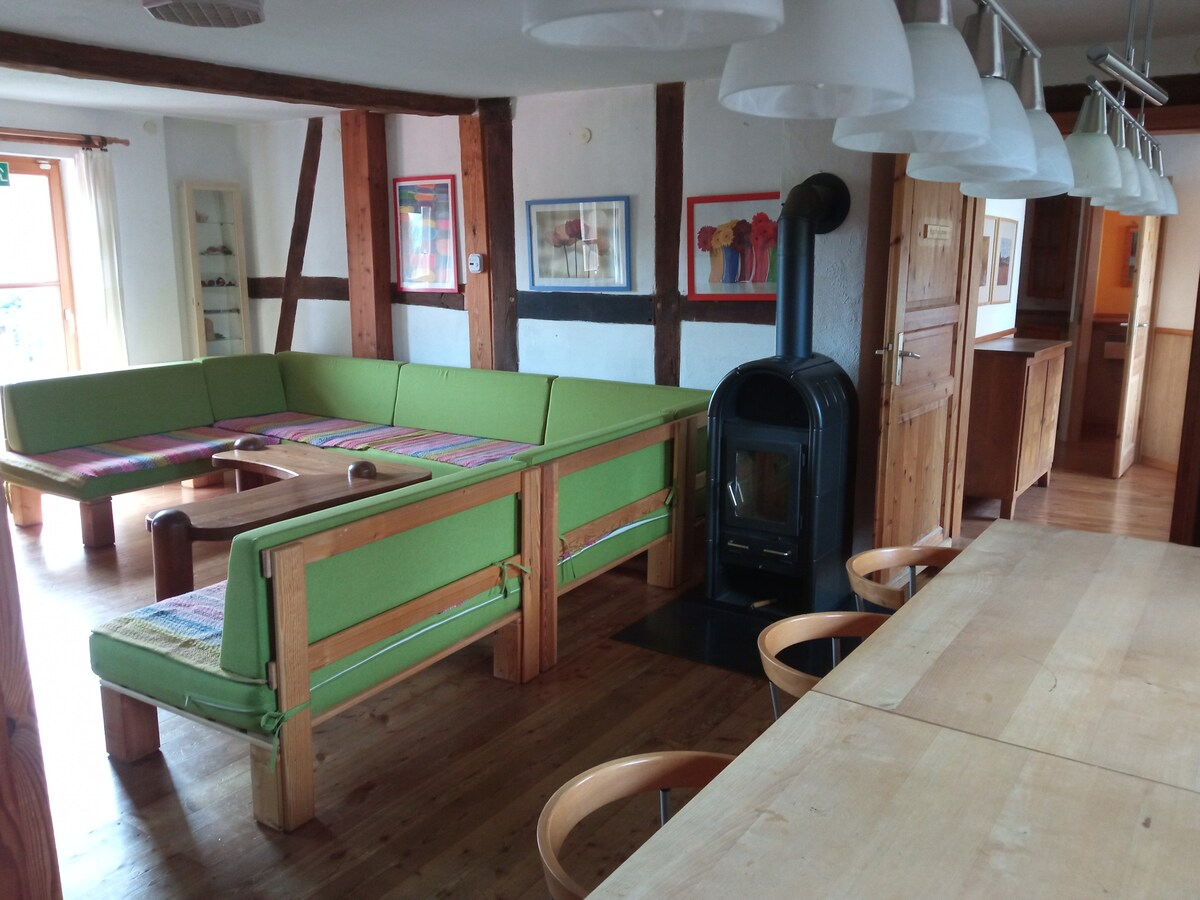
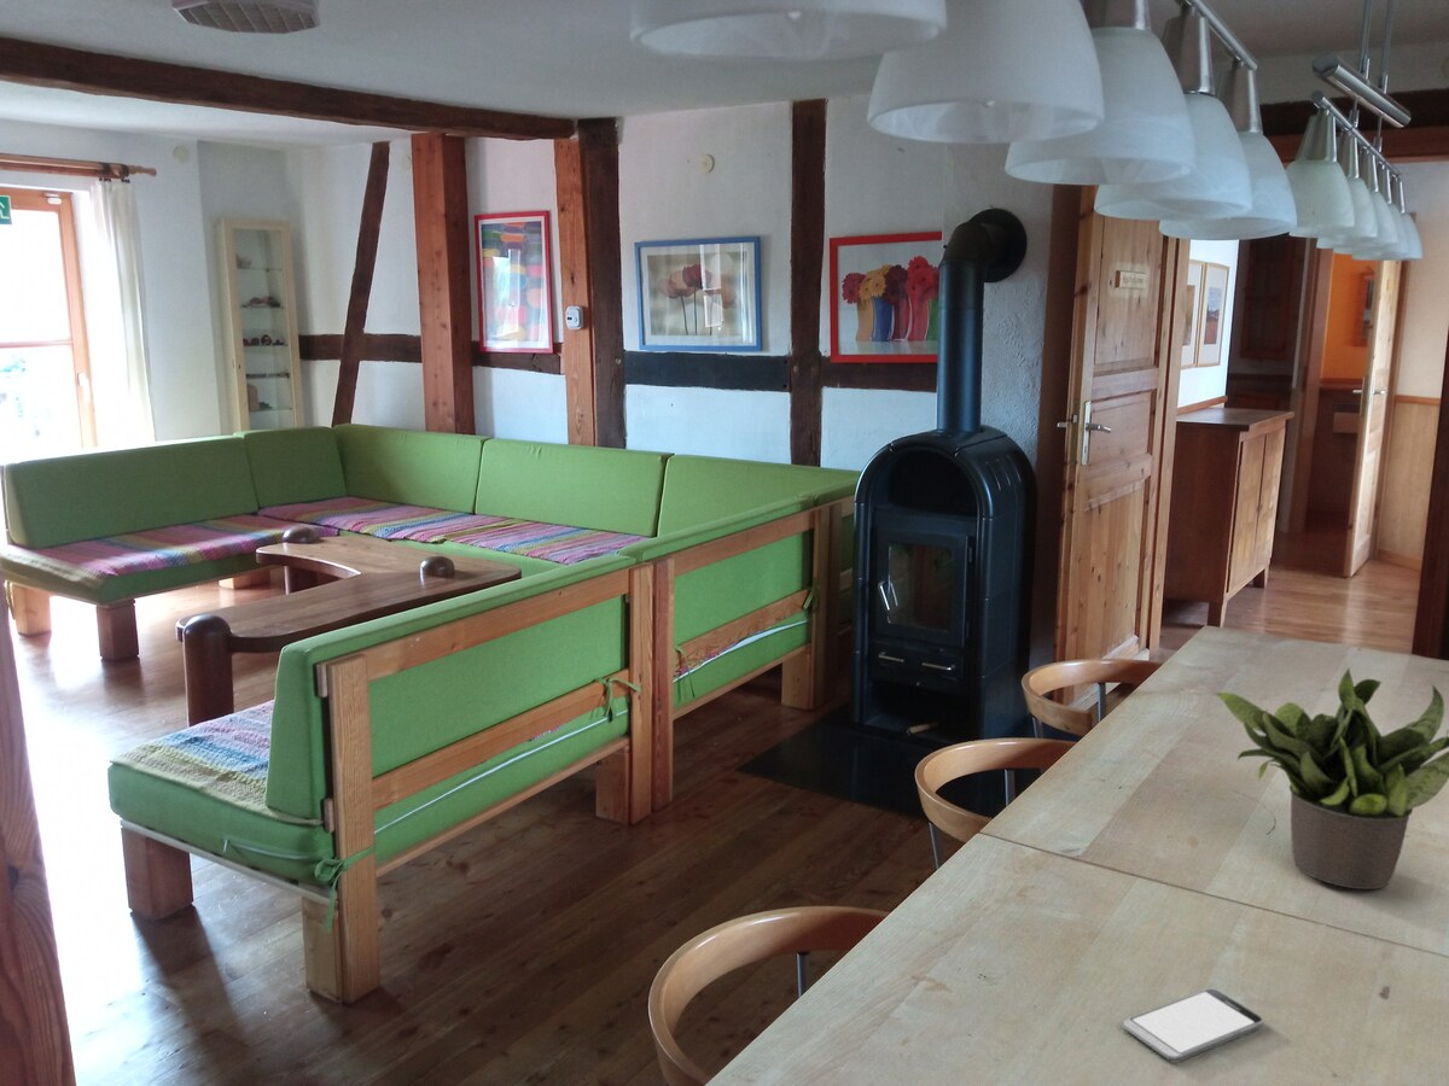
+ potted plant (1325, 763)
+ smartphone (1192, 1023)
